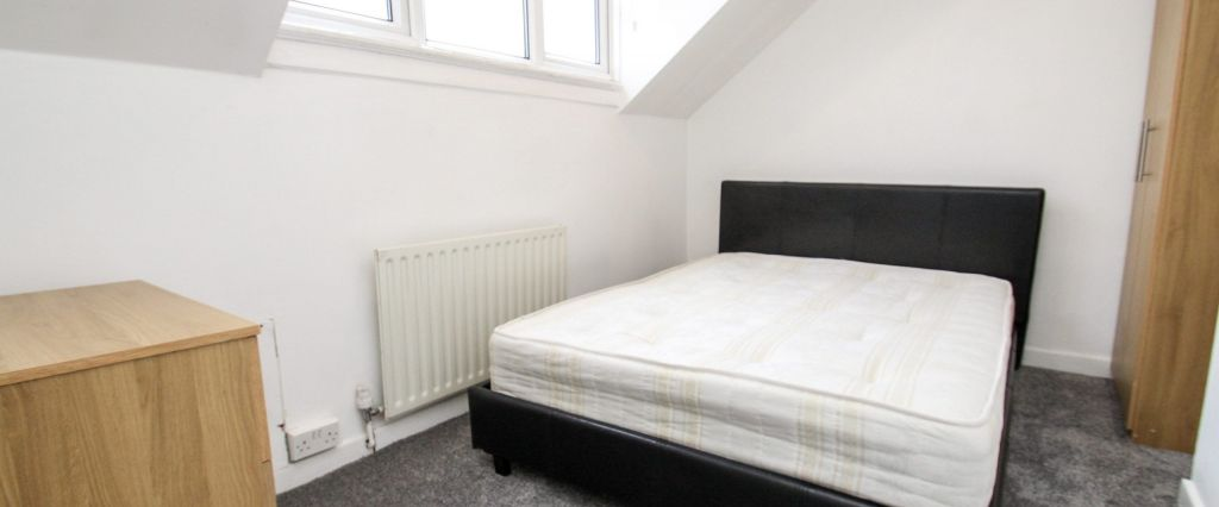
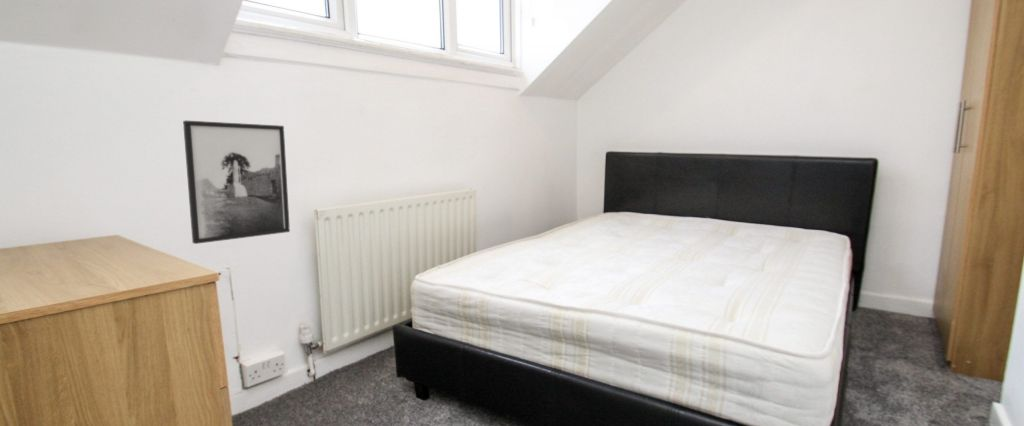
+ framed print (240, 181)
